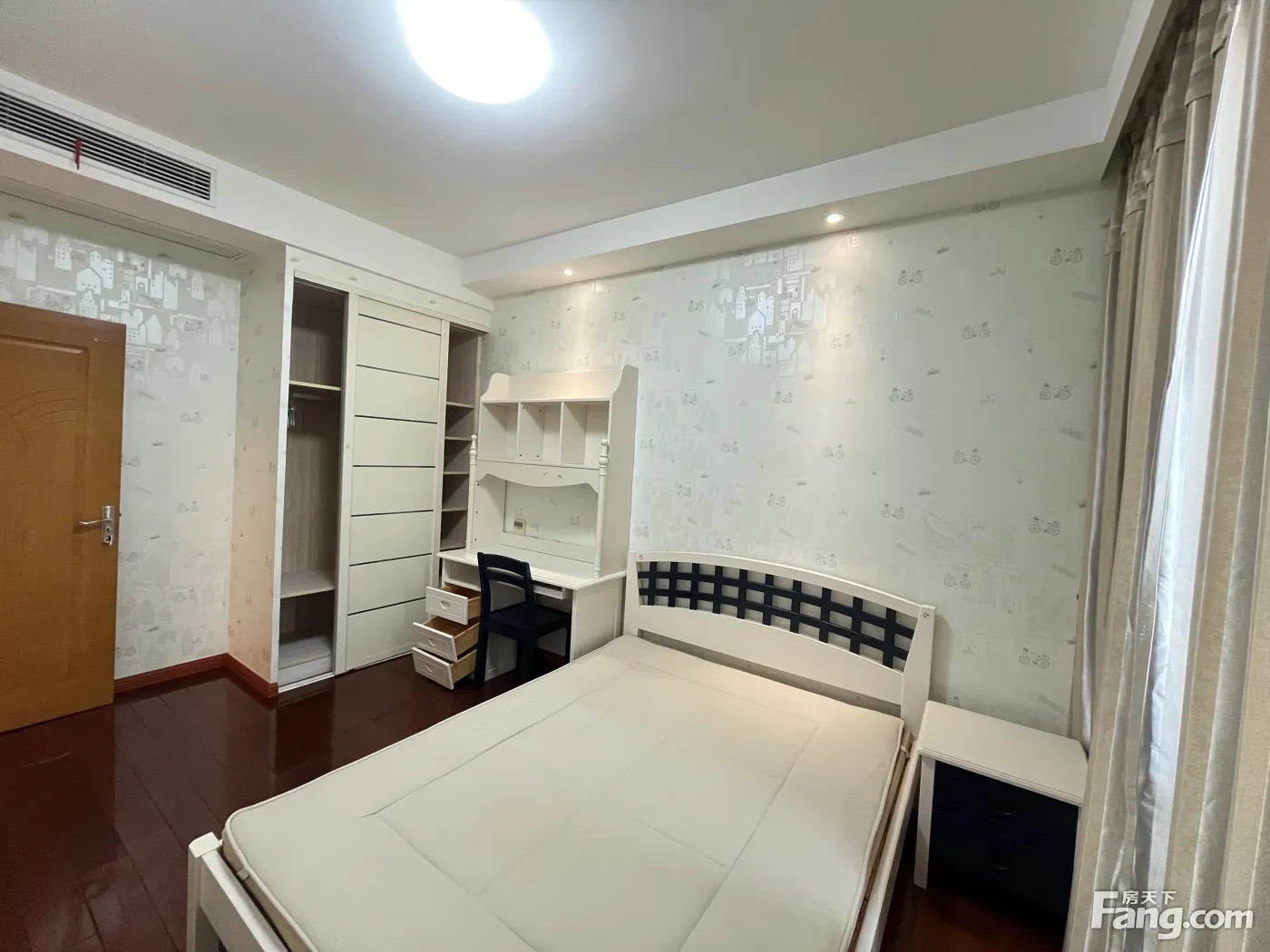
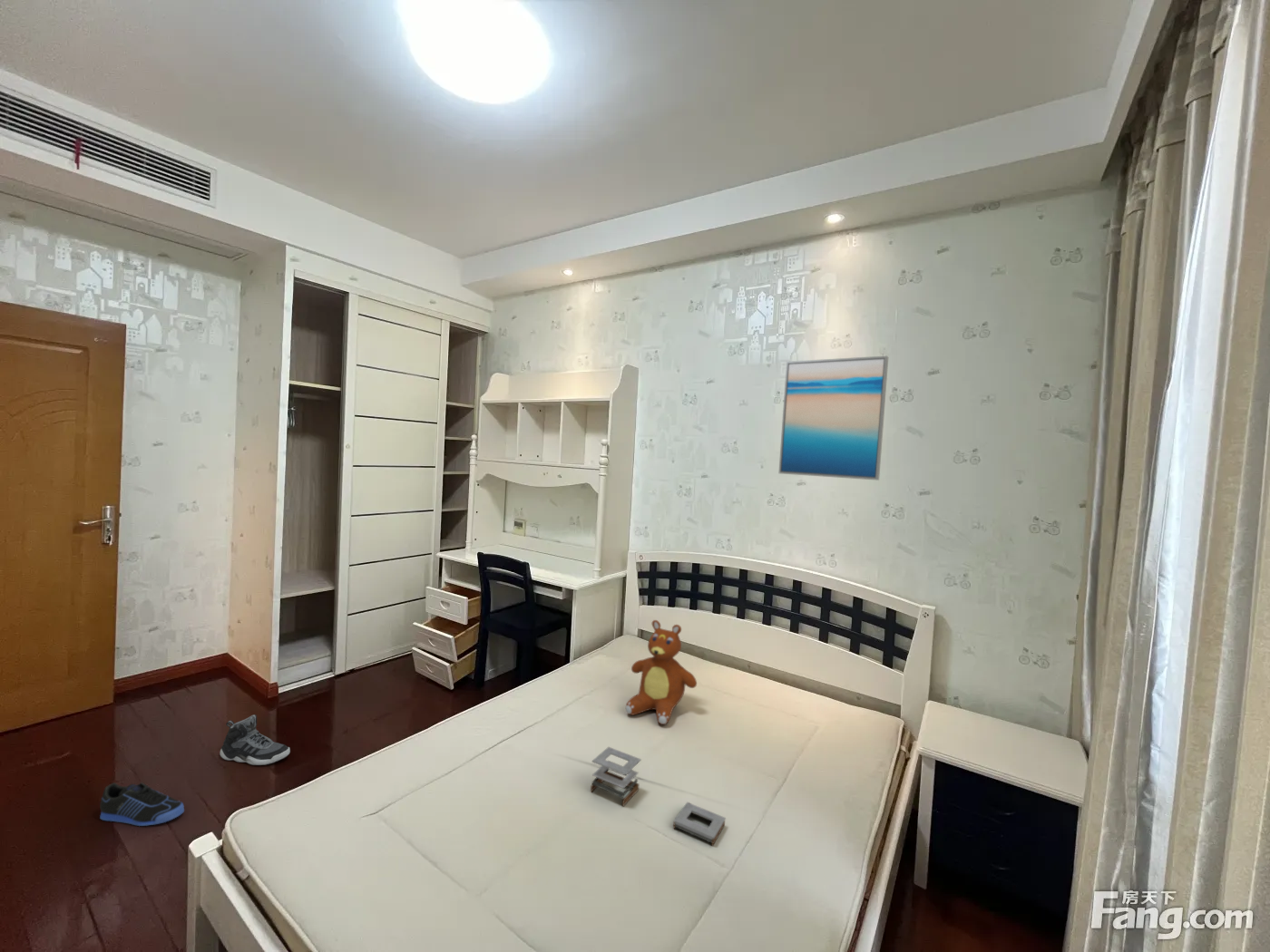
+ sneaker (142, 801)
+ tray (638, 790)
+ wall art (830, 418)
+ sneaker (255, 739)
+ teddy bear (659, 668)
